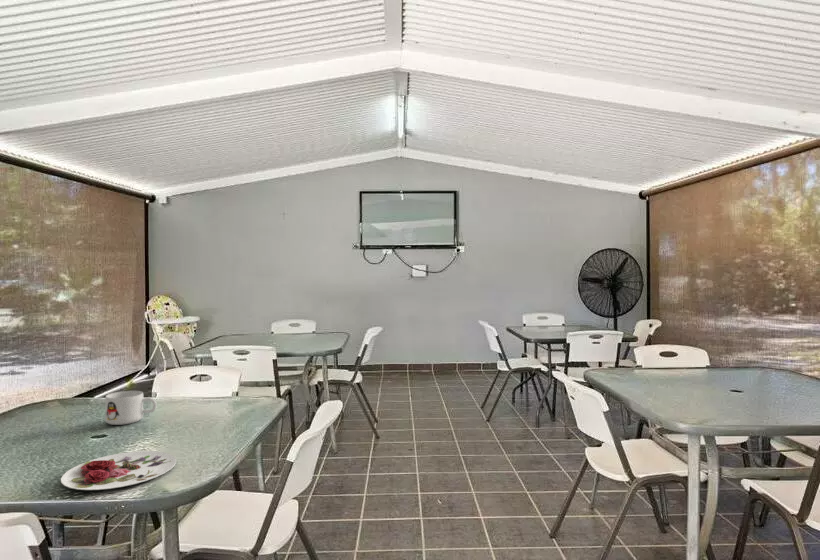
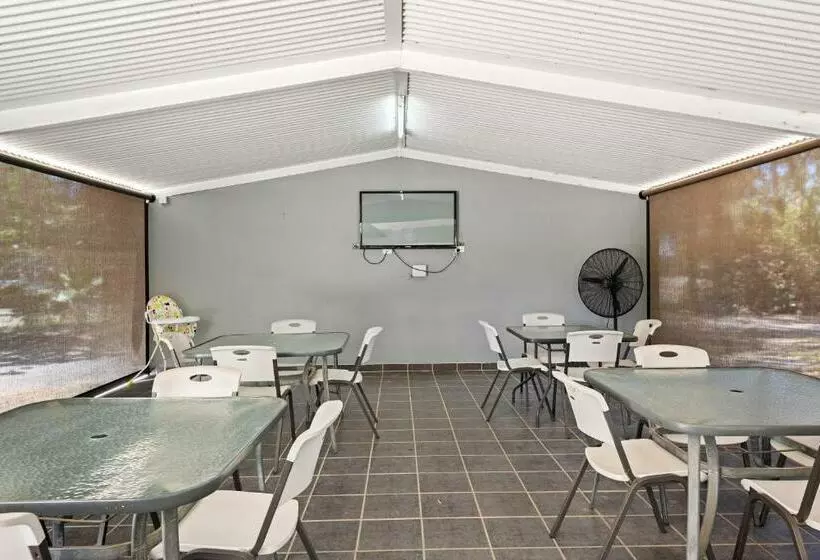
- plate (121, 467)
- mug (131, 407)
